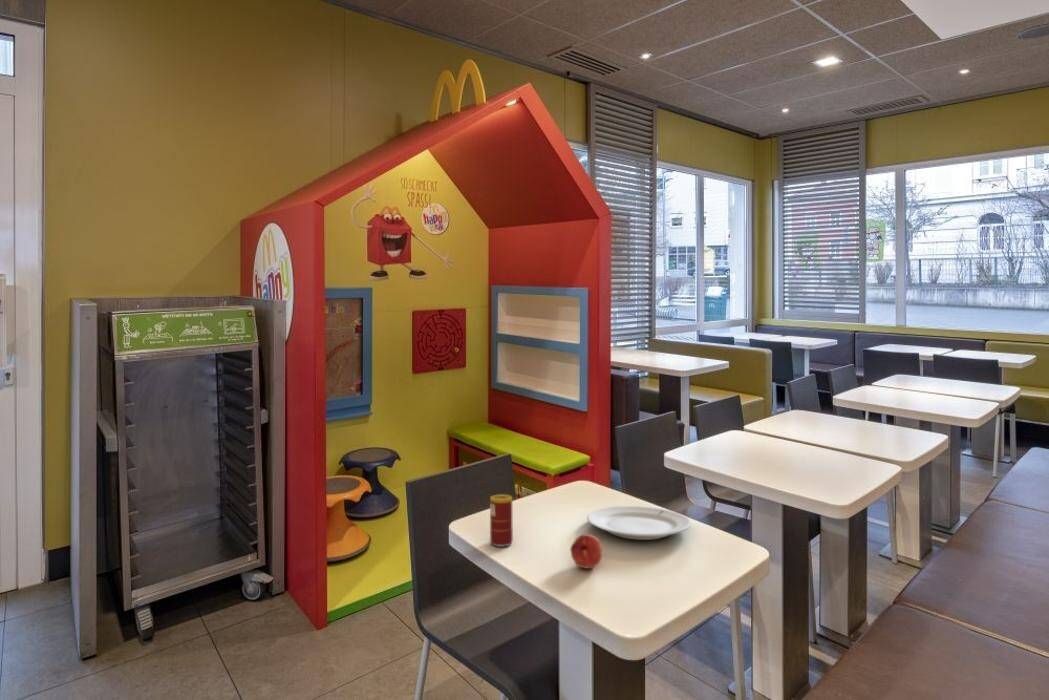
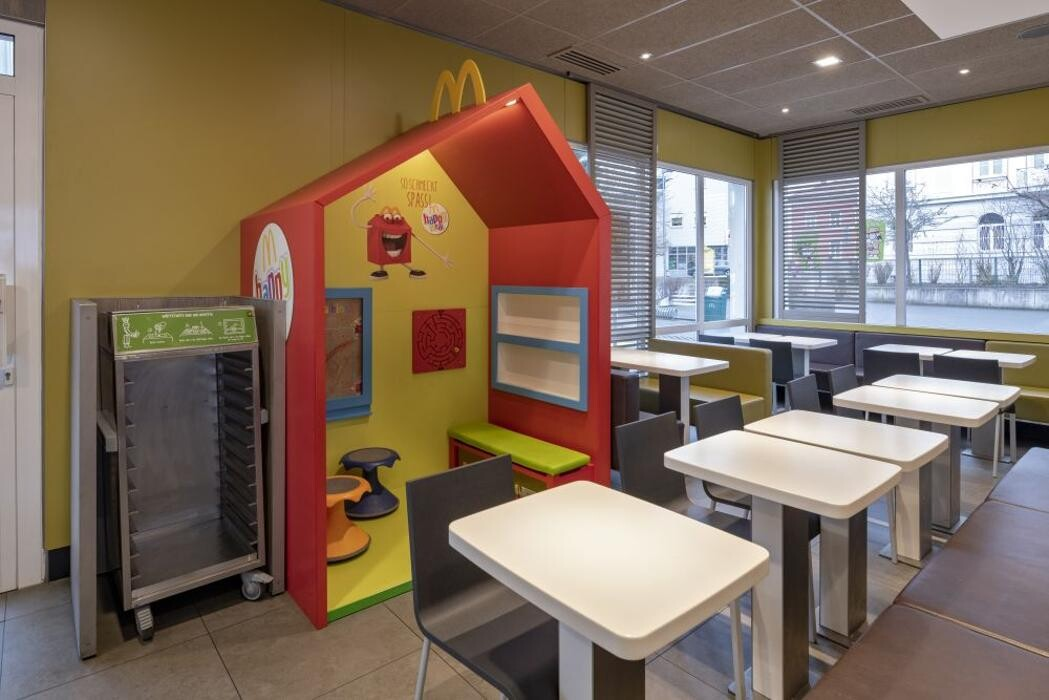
- chinaware (638, 523)
- beverage can (501, 520)
- fruit (586, 550)
